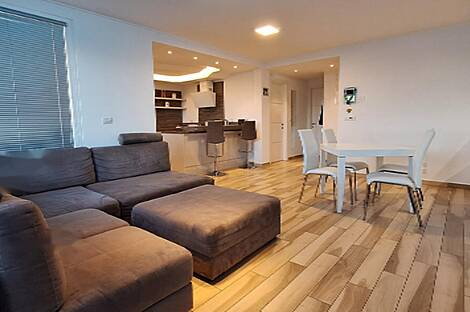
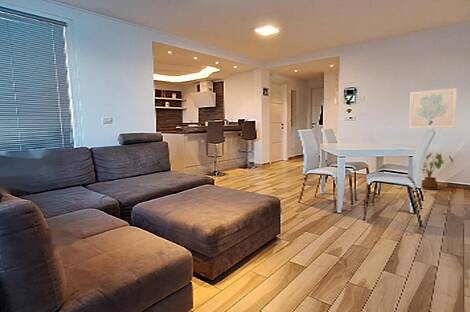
+ wall art (431, 109)
+ house plant (432, 171)
